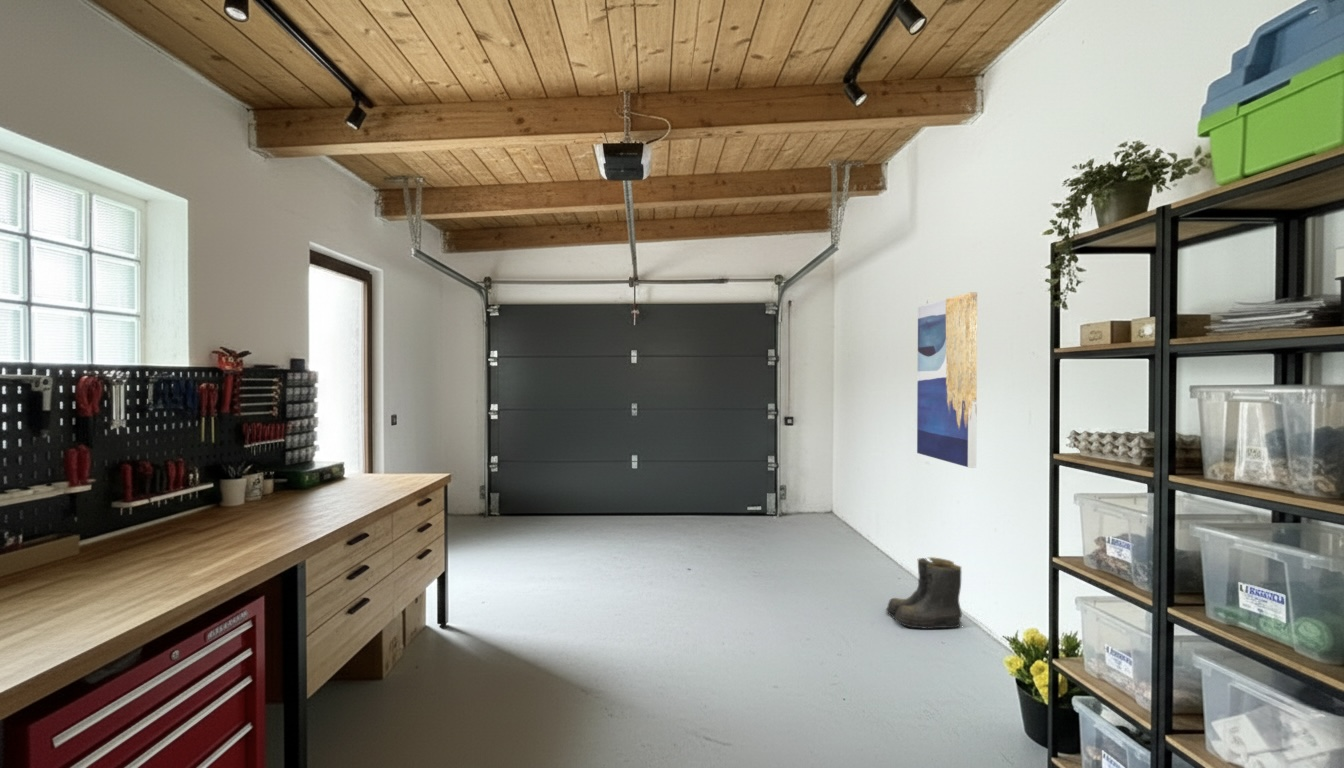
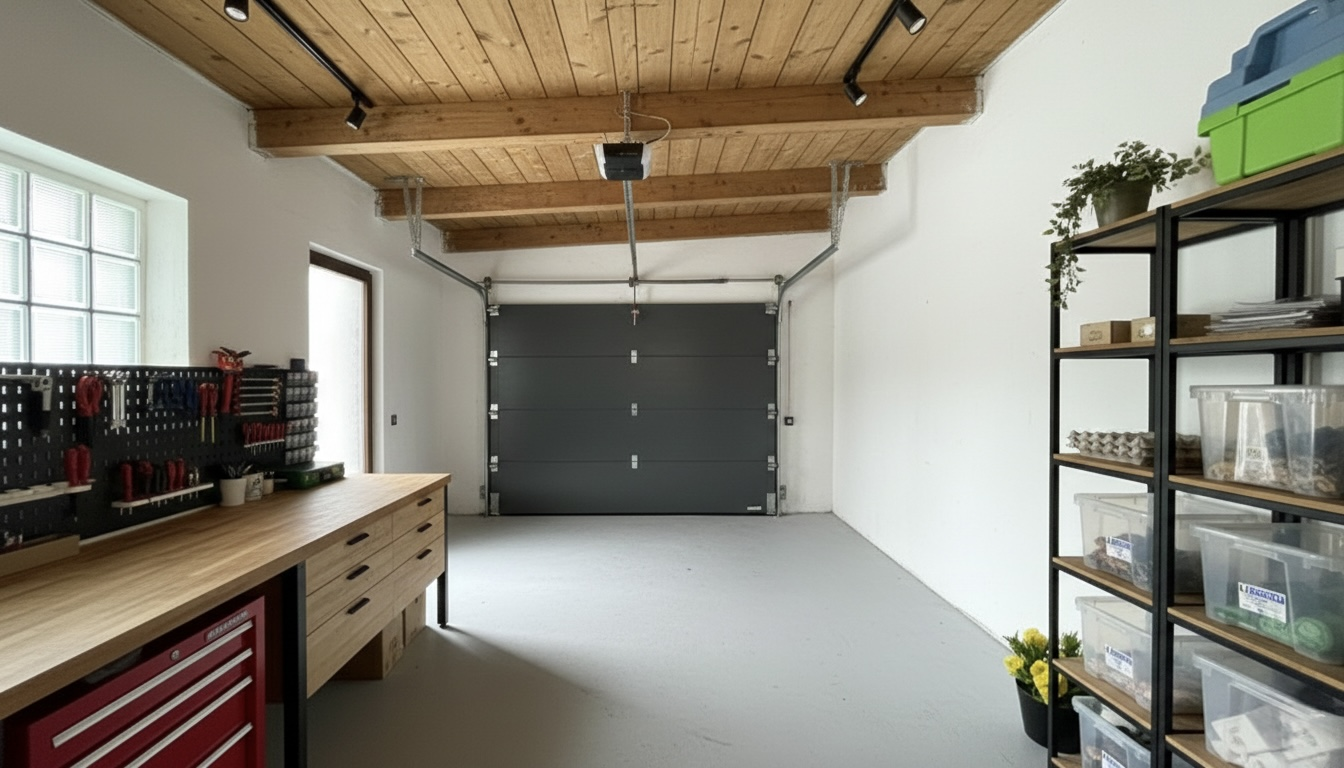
- boots (923, 590)
- wall art (944, 380)
